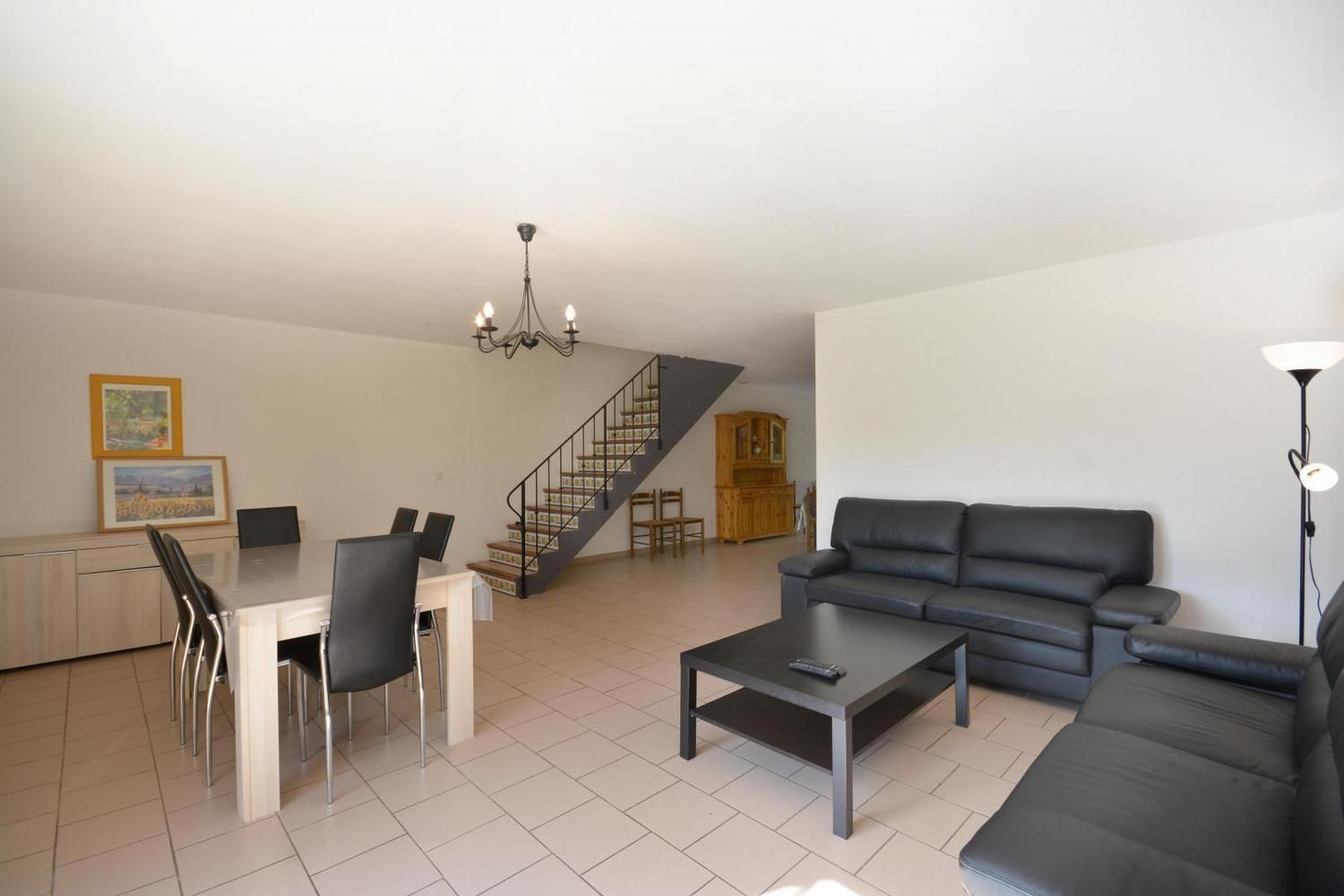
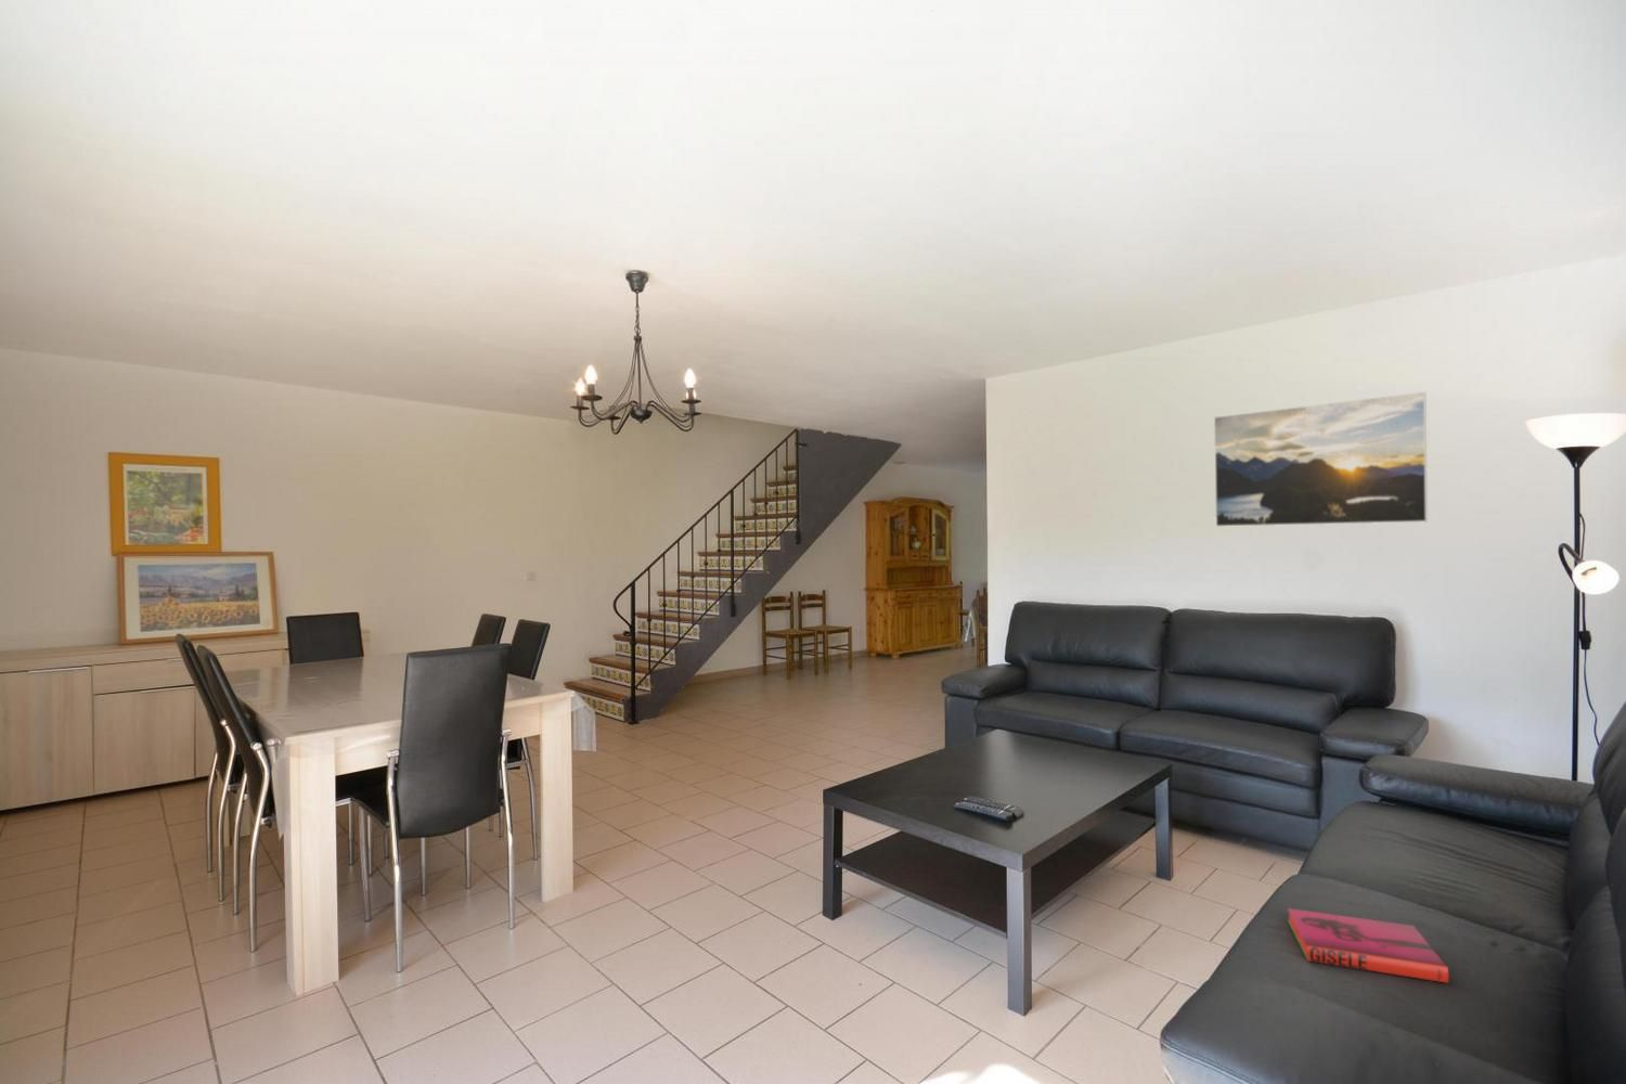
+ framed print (1311, 465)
+ hardback book (1361, 944)
